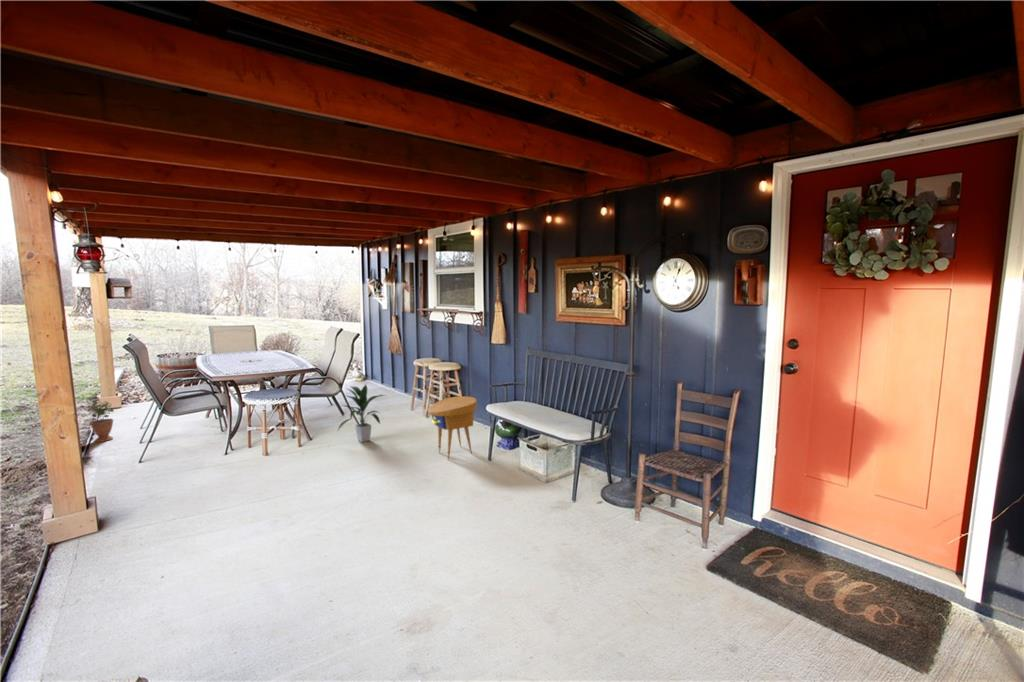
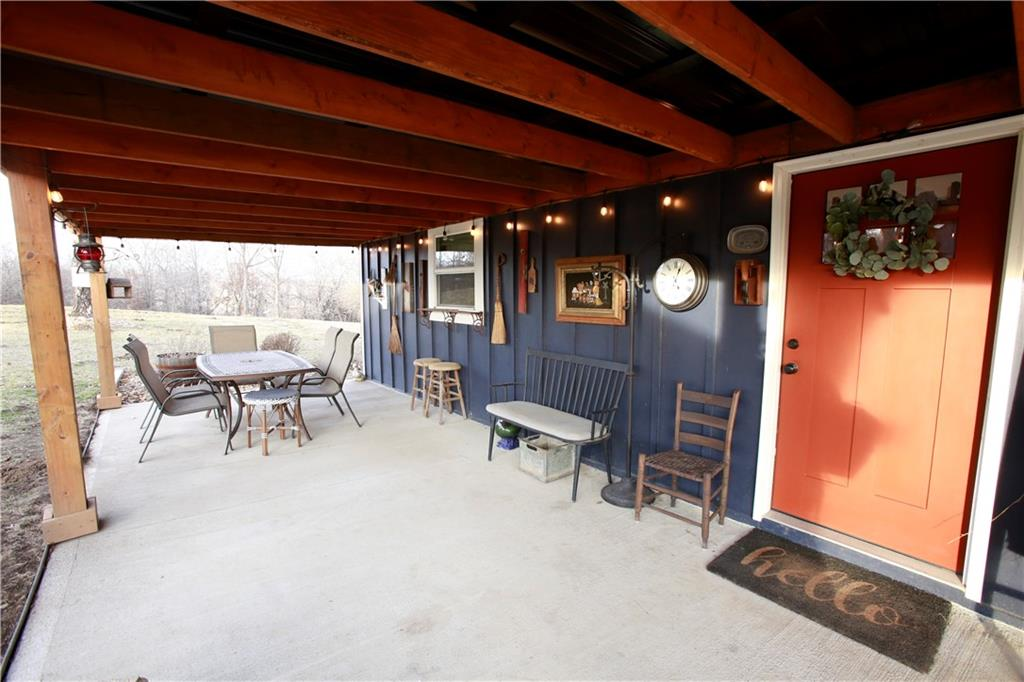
- indoor plant (360, 411)
- potted plant (100, 416)
- side table (452, 426)
